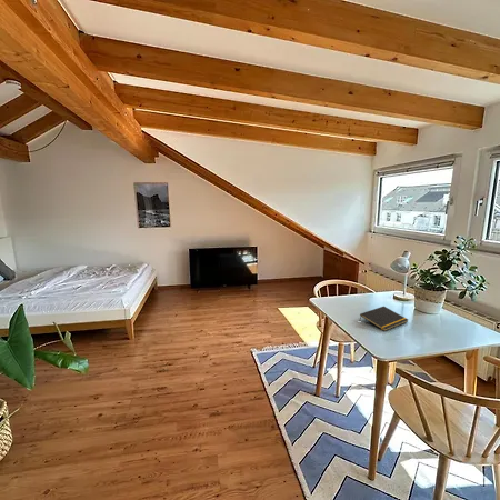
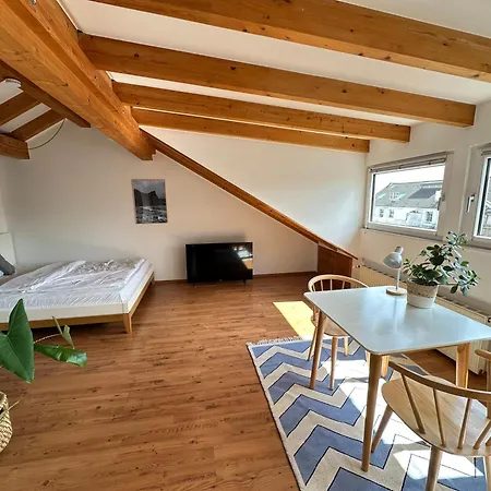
- notepad (383, 317)
